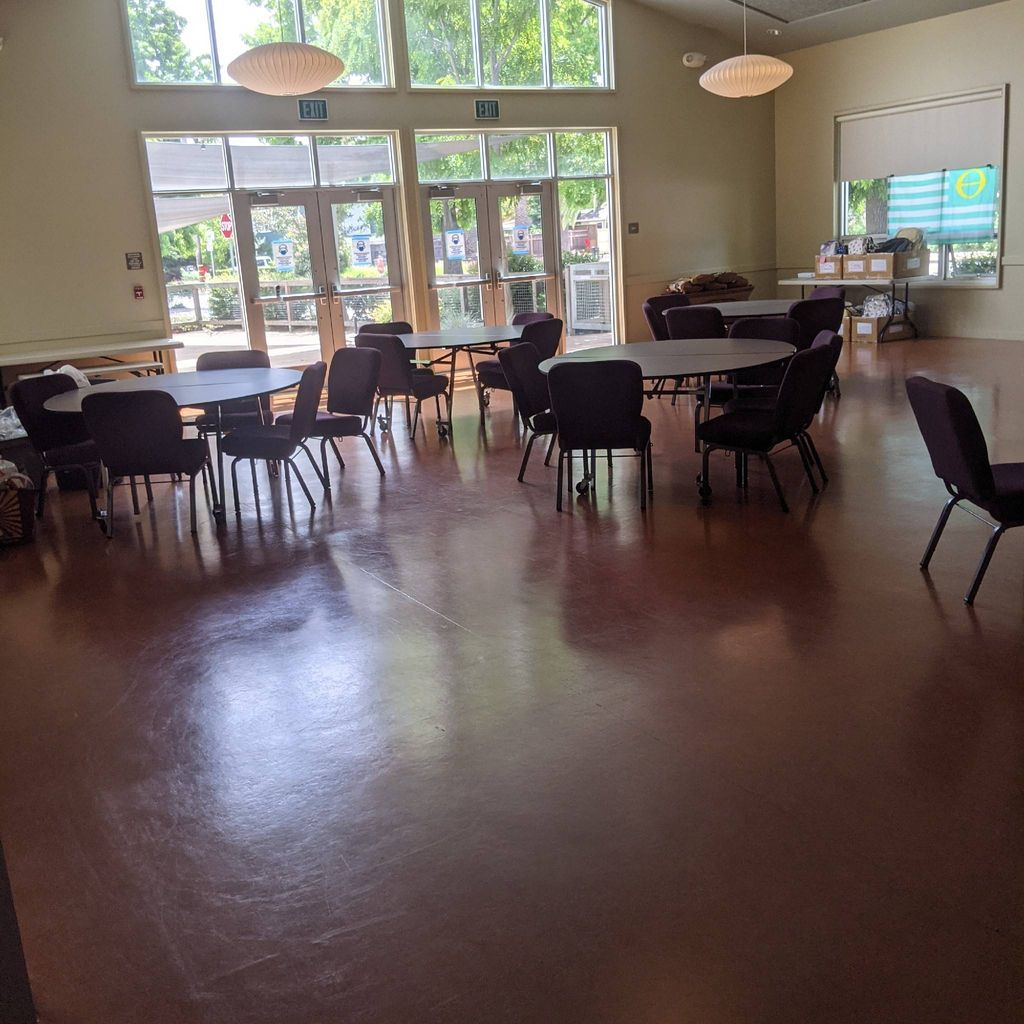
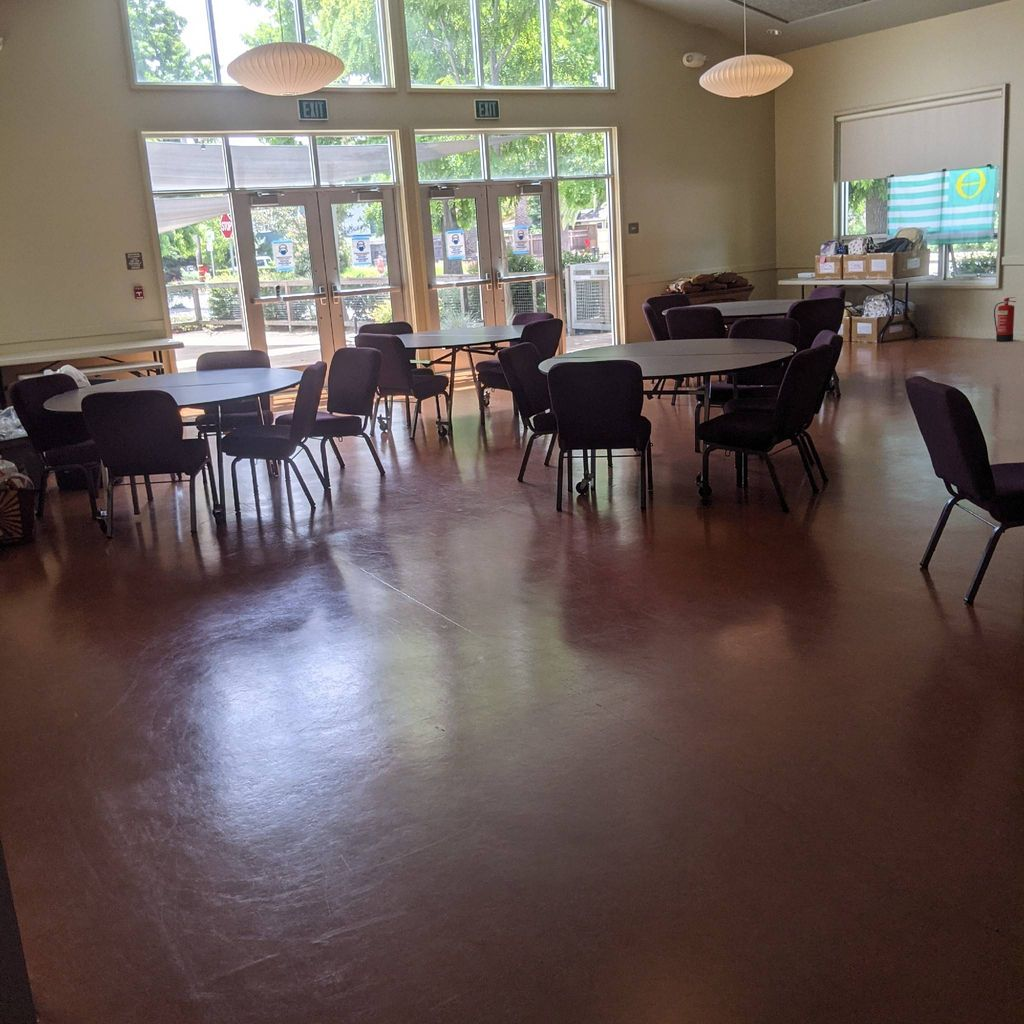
+ fire extinguisher (1004, 318)
